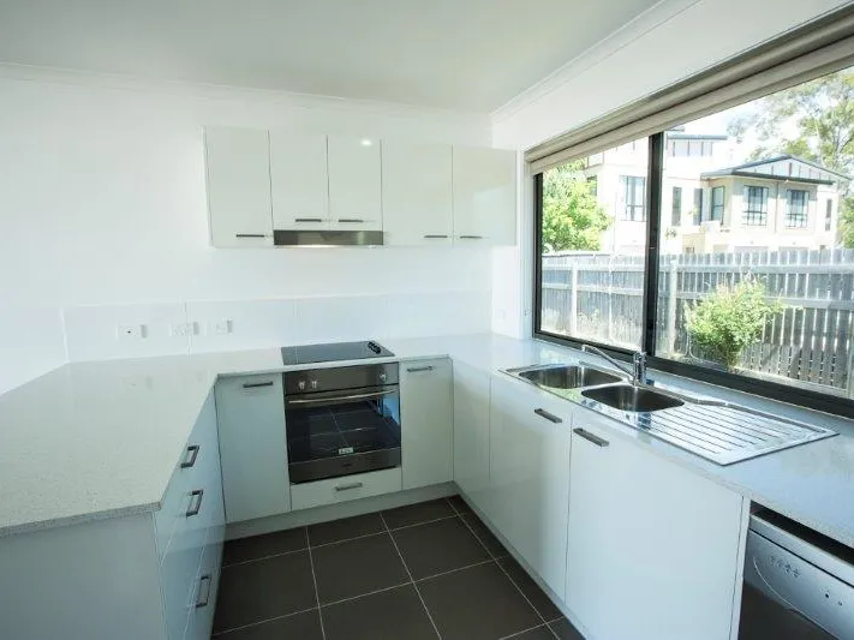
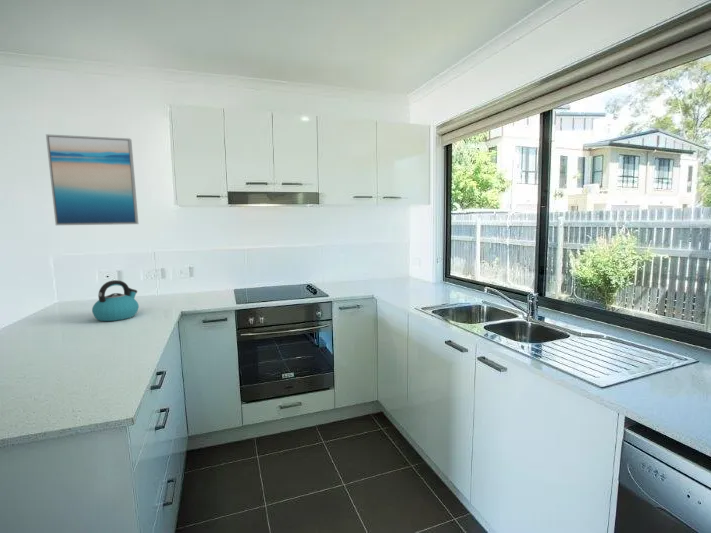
+ kettle (117, 298)
+ wall art (94, 181)
